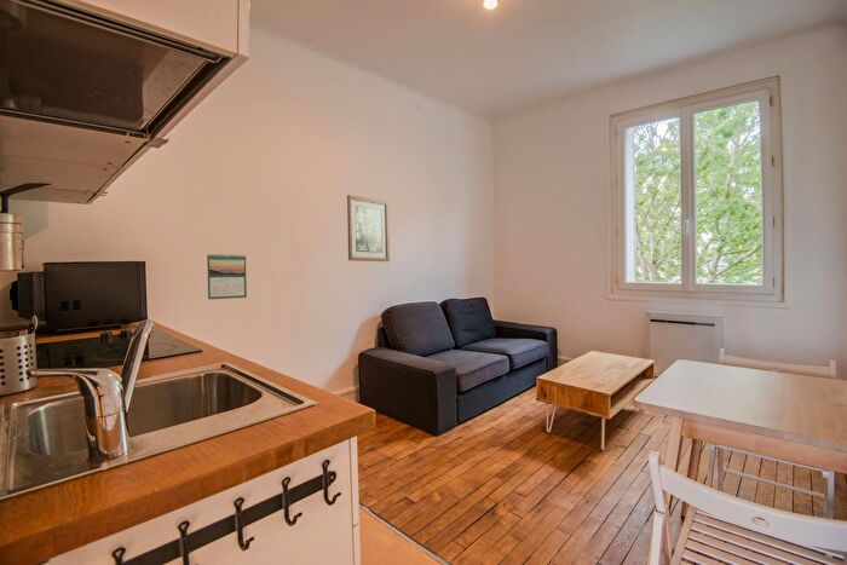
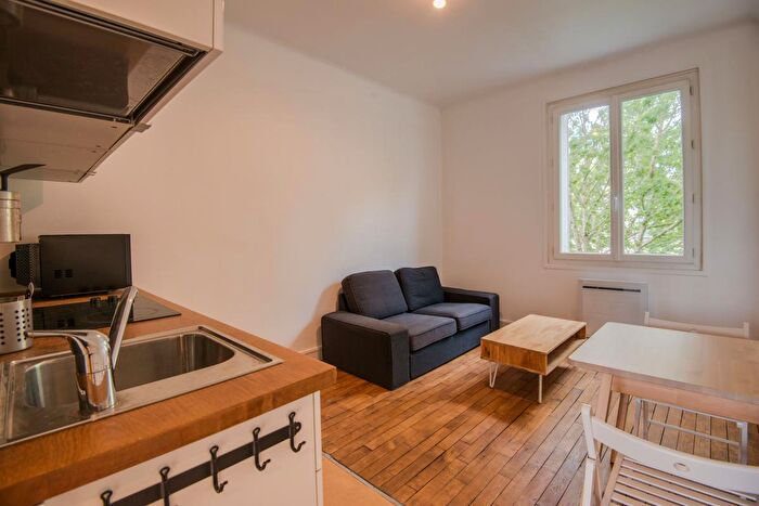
- calendar (227, 276)
- wall art (369, 230)
